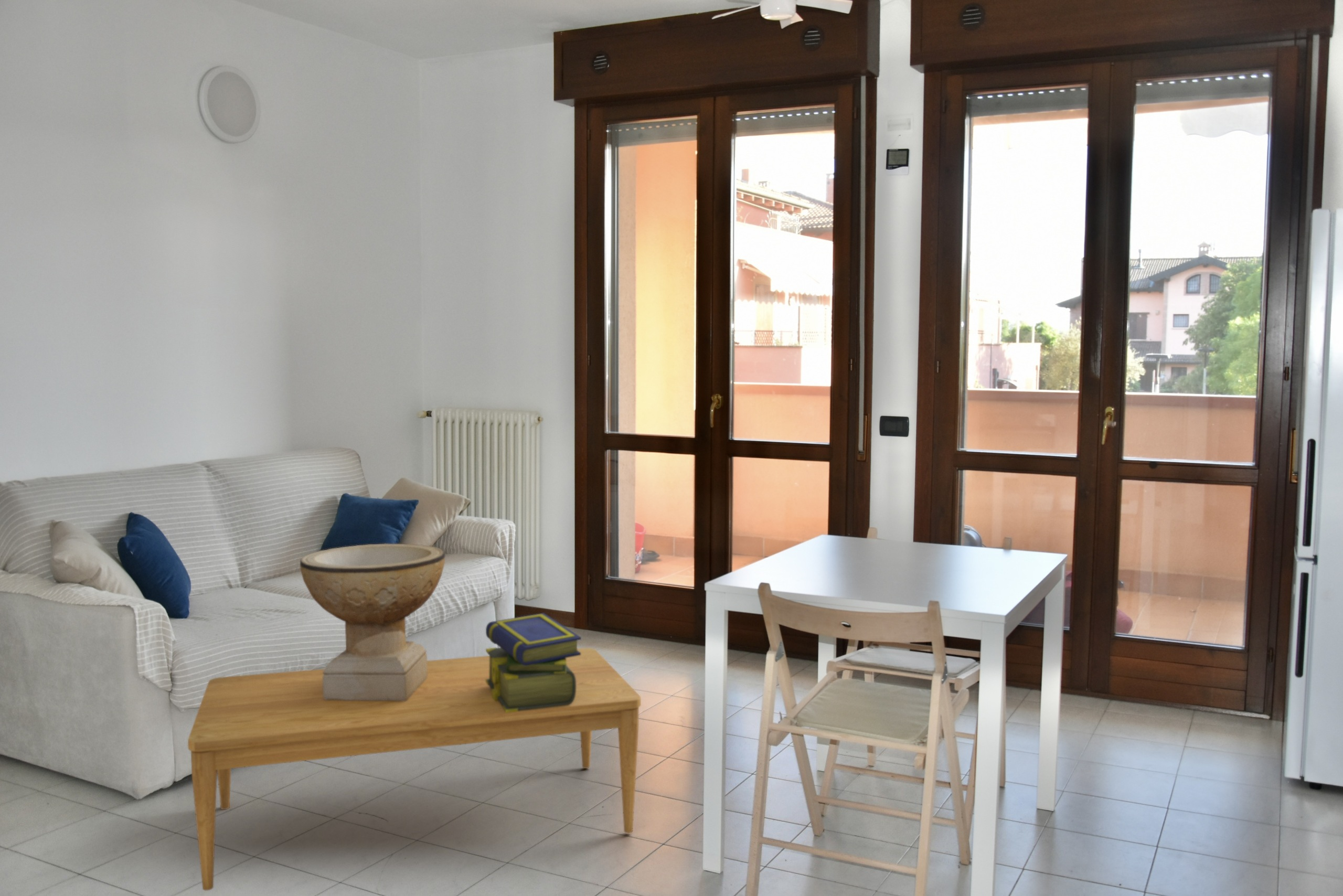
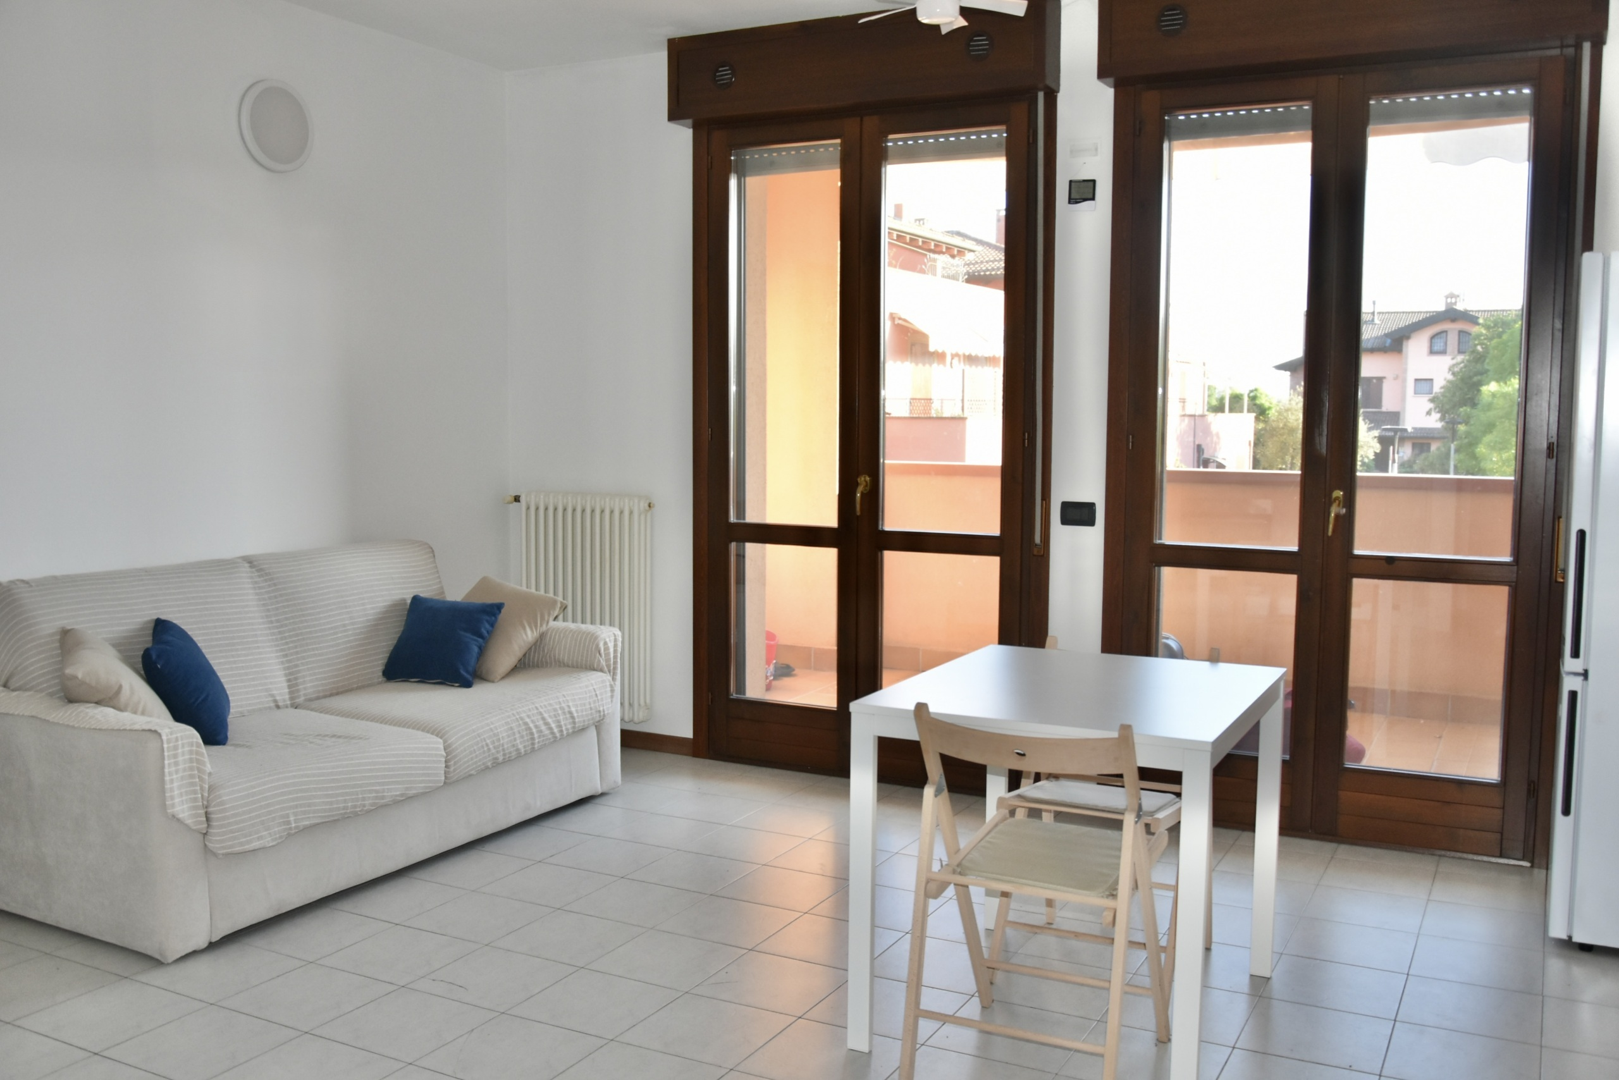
- decorative bowl (375, 621)
- coffee table (419, 749)
- stack of books (533, 659)
